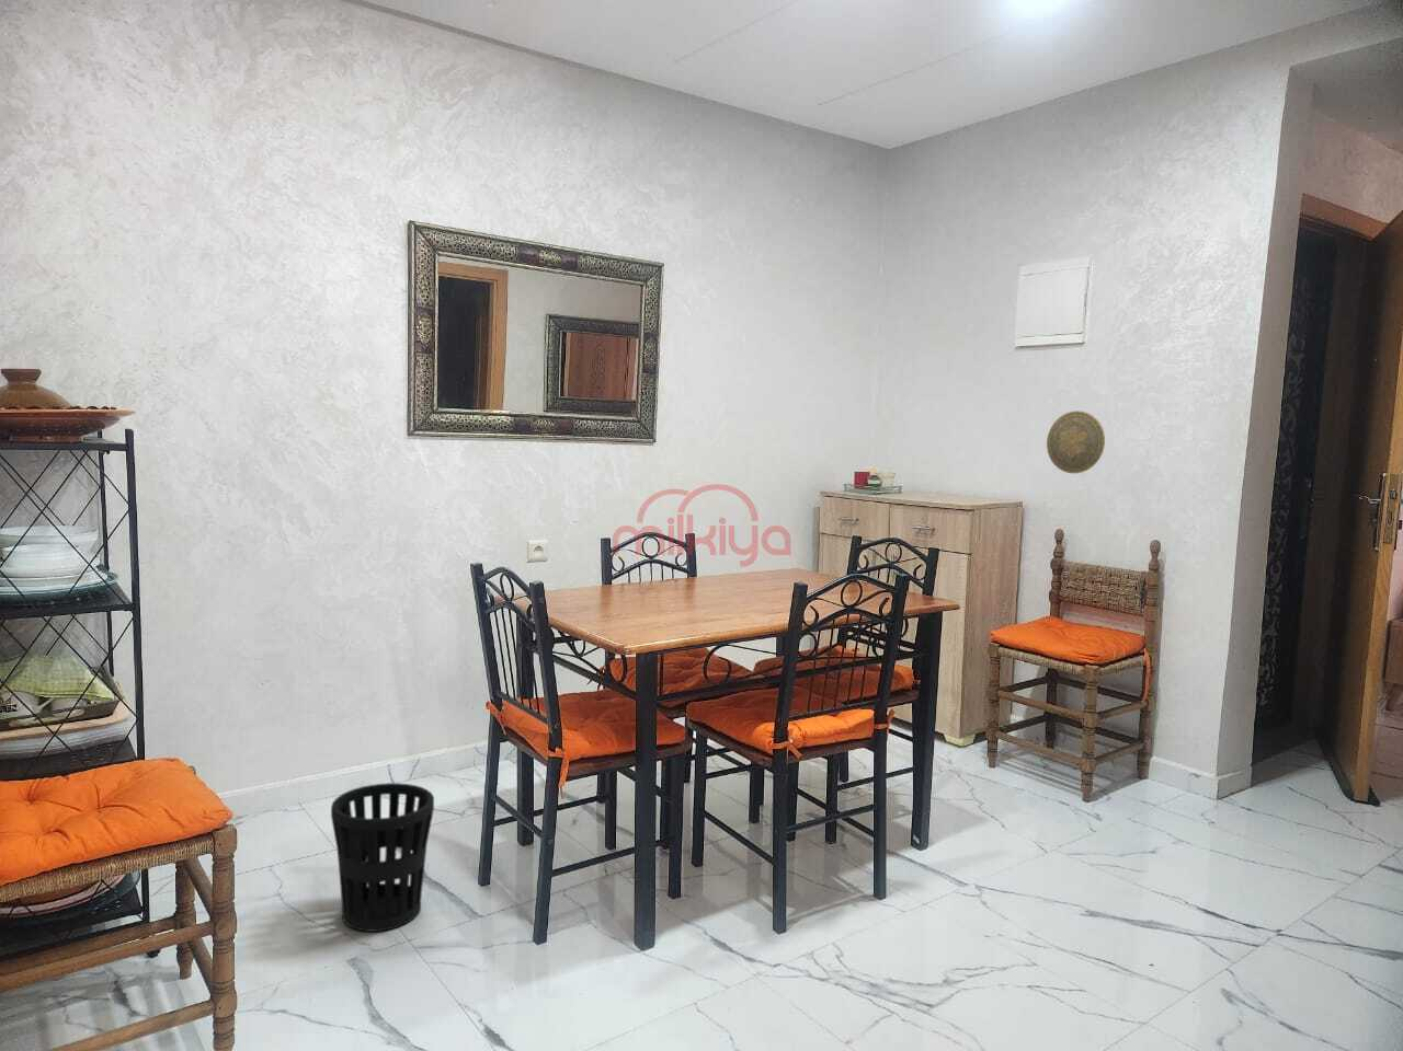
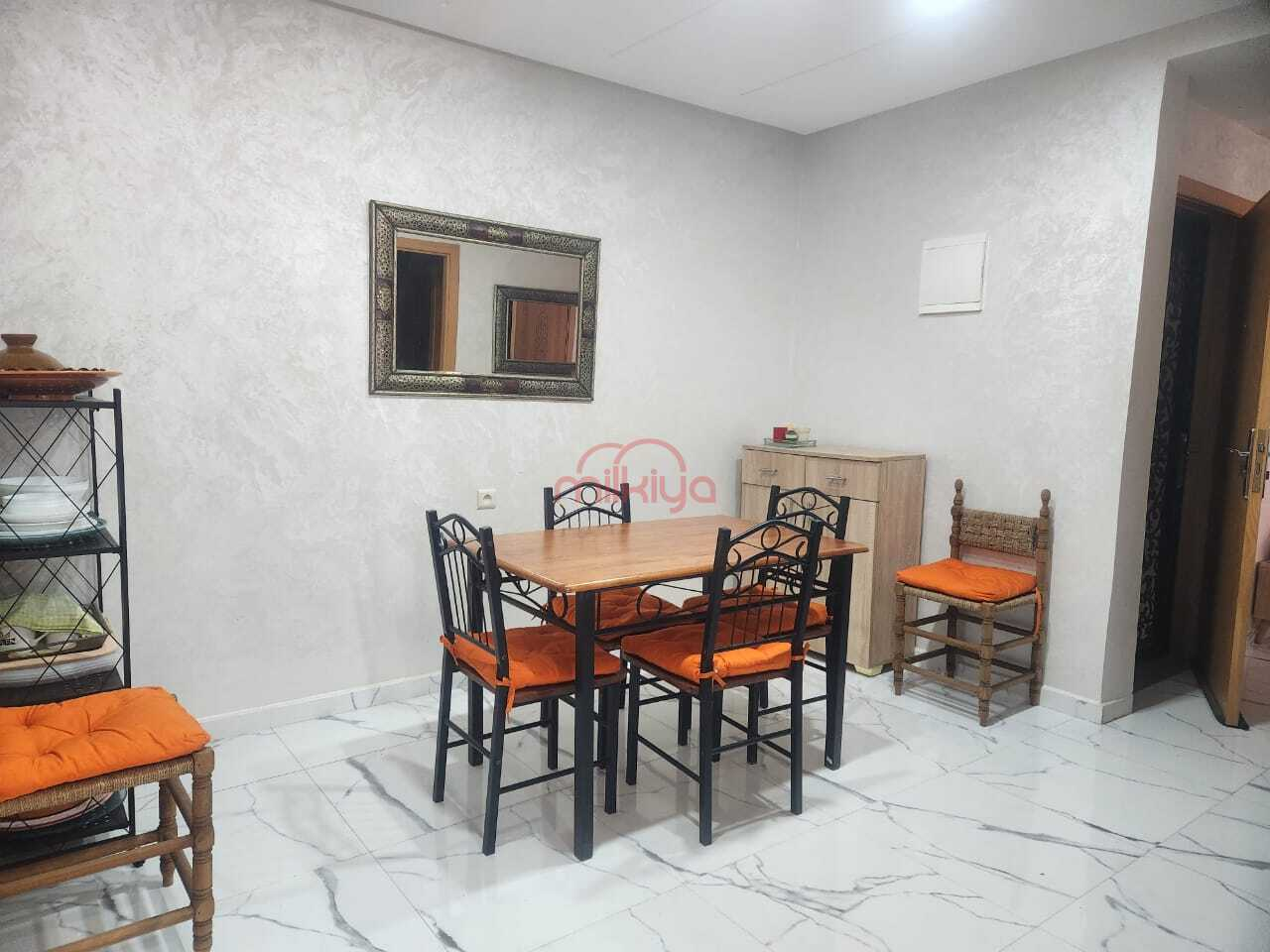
- wastebasket (384, 856)
- decorative plate (1073, 442)
